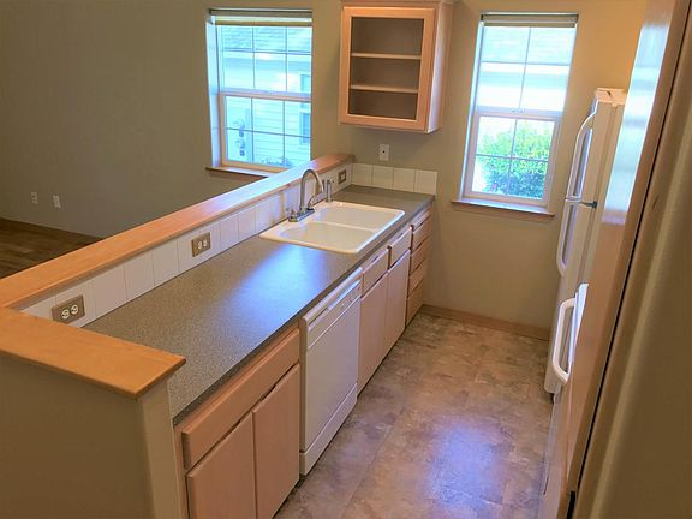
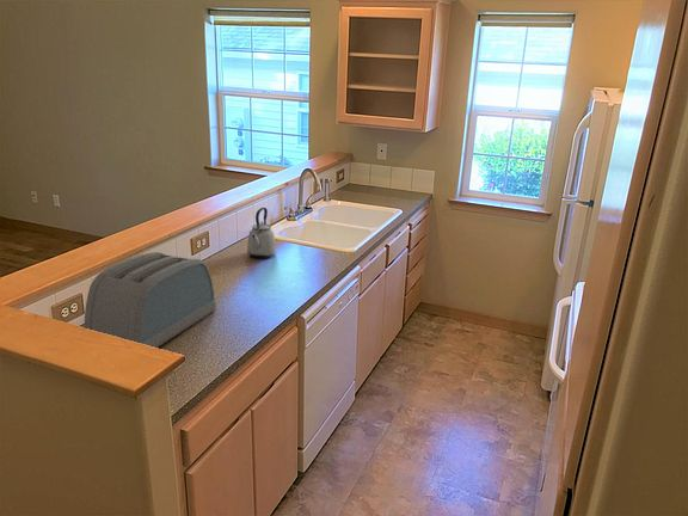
+ kettle (259, 233)
+ toaster (154, 294)
